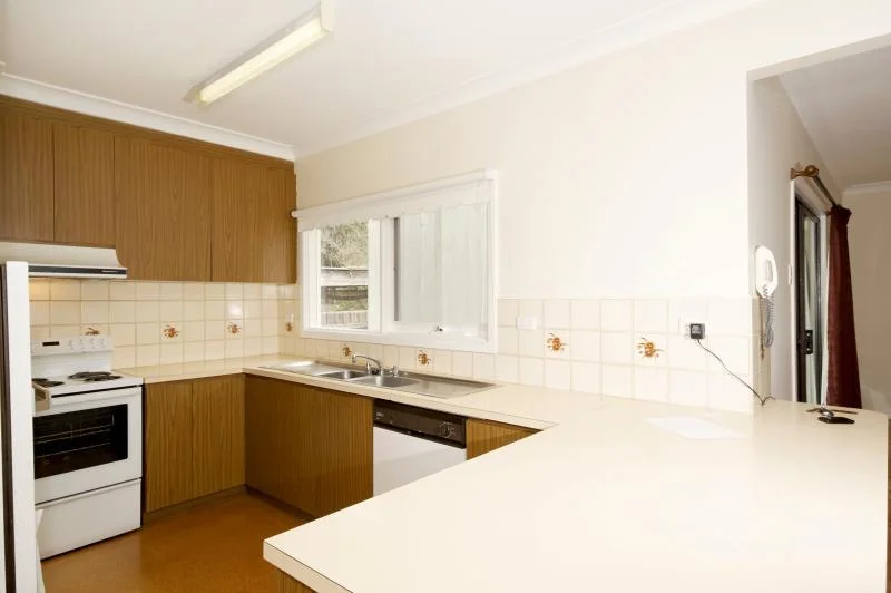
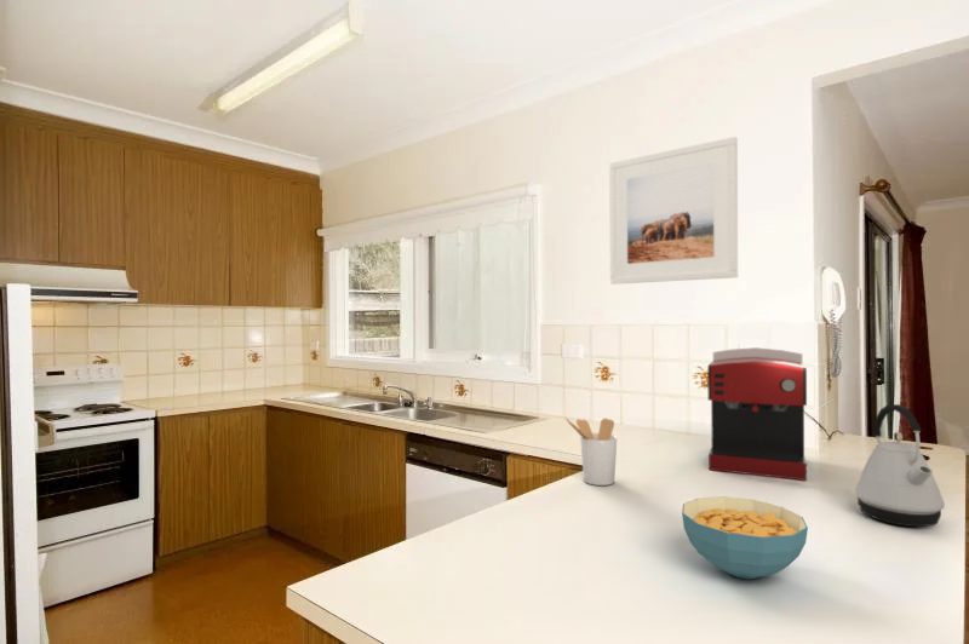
+ utensil holder (590, 448)
+ cereal bowl (741, 542)
+ coffee maker (756, 408)
+ kettle (899, 461)
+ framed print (669, 215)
